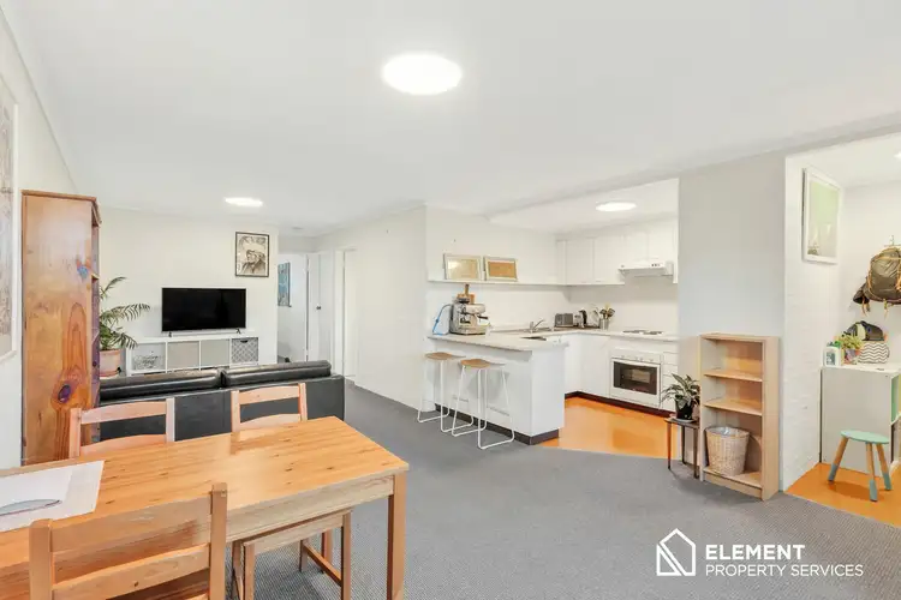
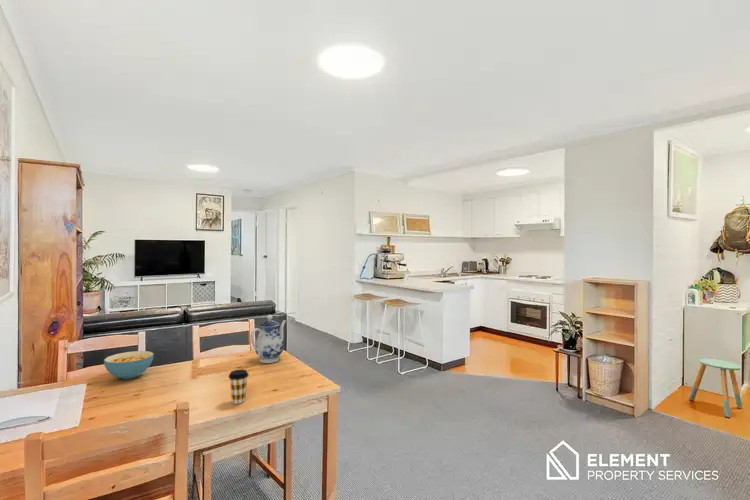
+ coffee cup (238, 386)
+ teapot (269, 337)
+ cereal bowl (129, 366)
